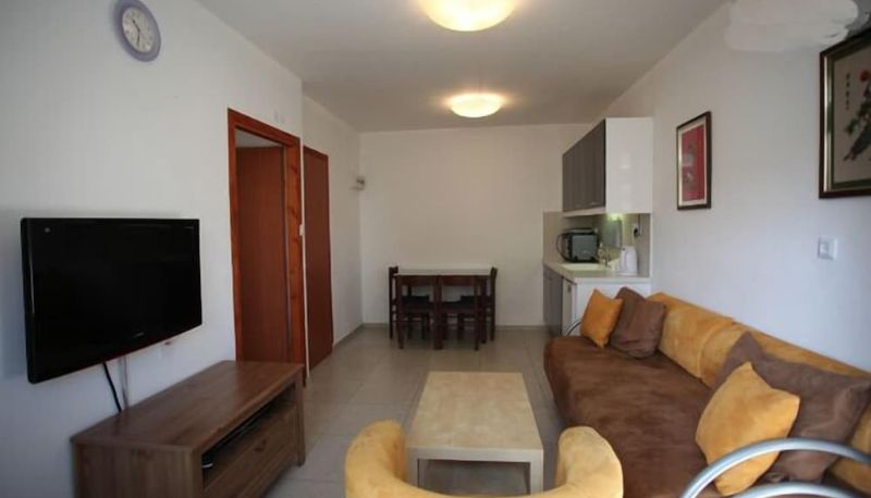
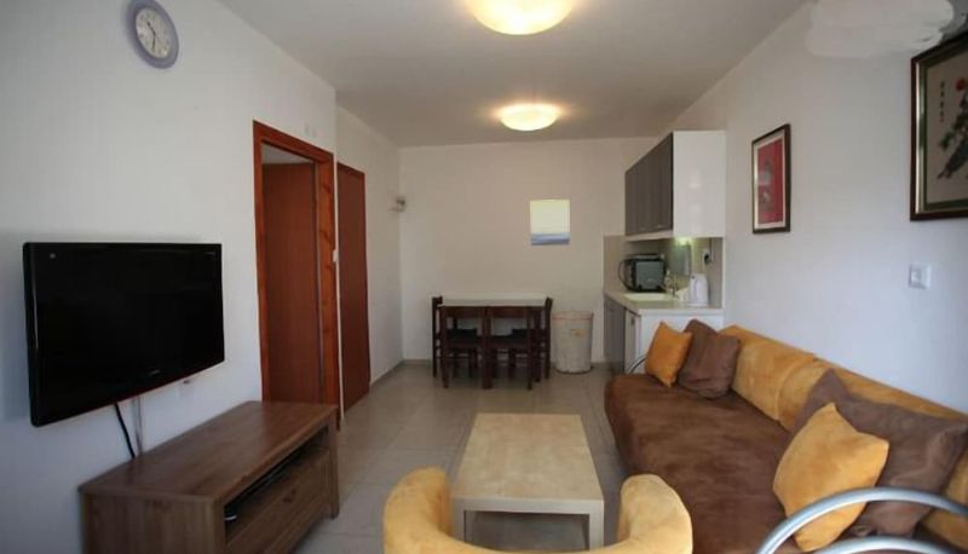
+ wall art (549, 223)
+ trash can (572, 337)
